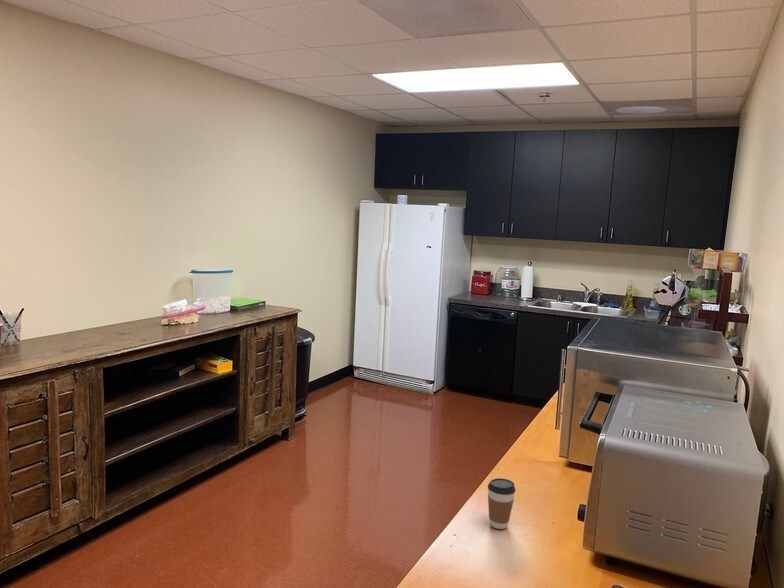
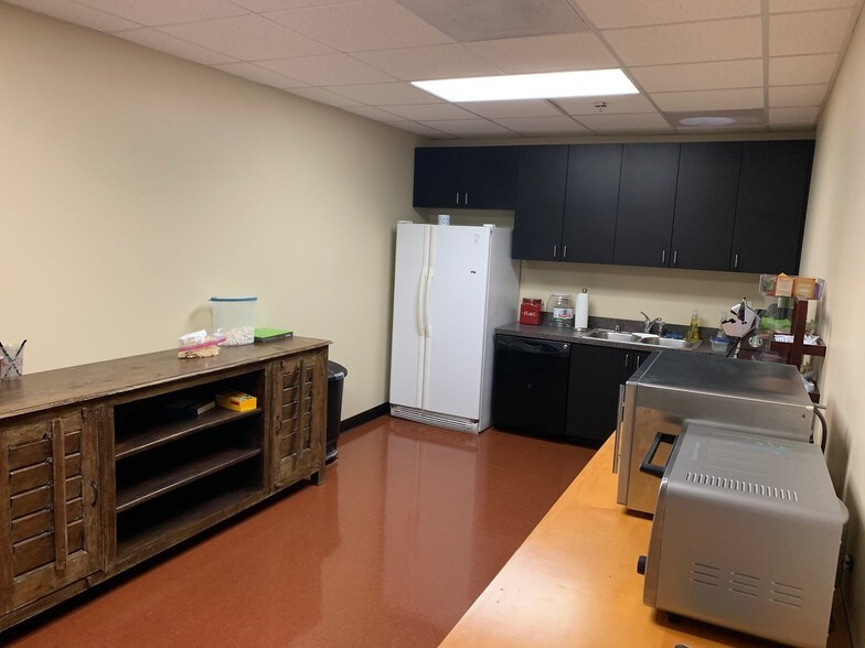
- coffee cup (500, 503)
